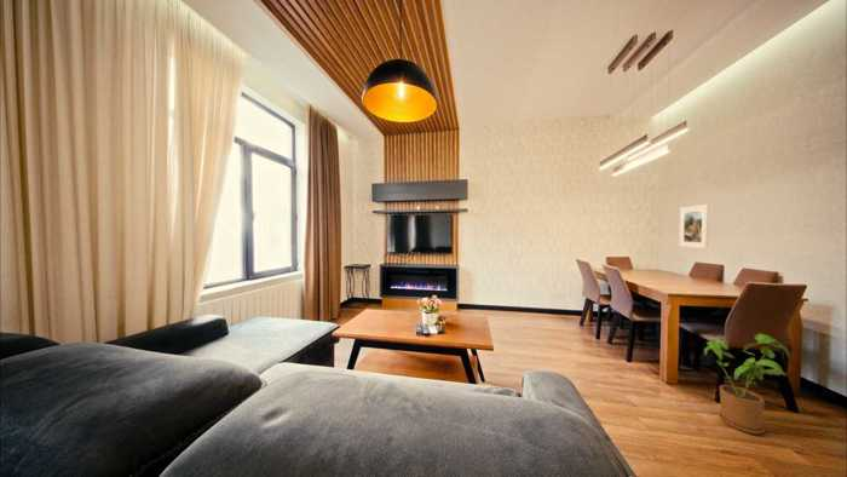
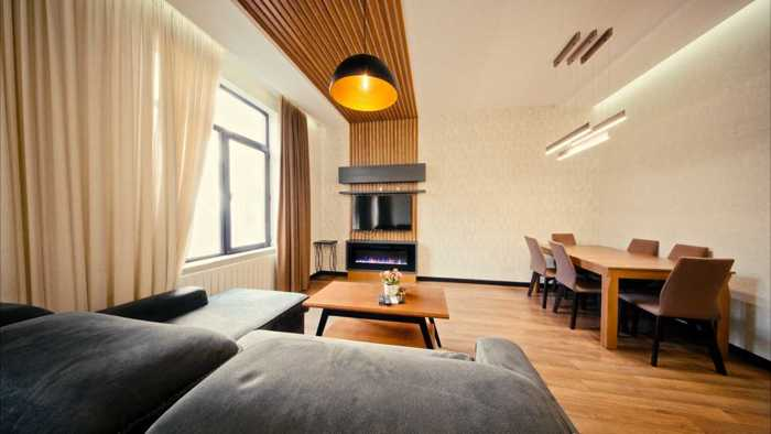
- house plant (747, 380)
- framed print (692, 226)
